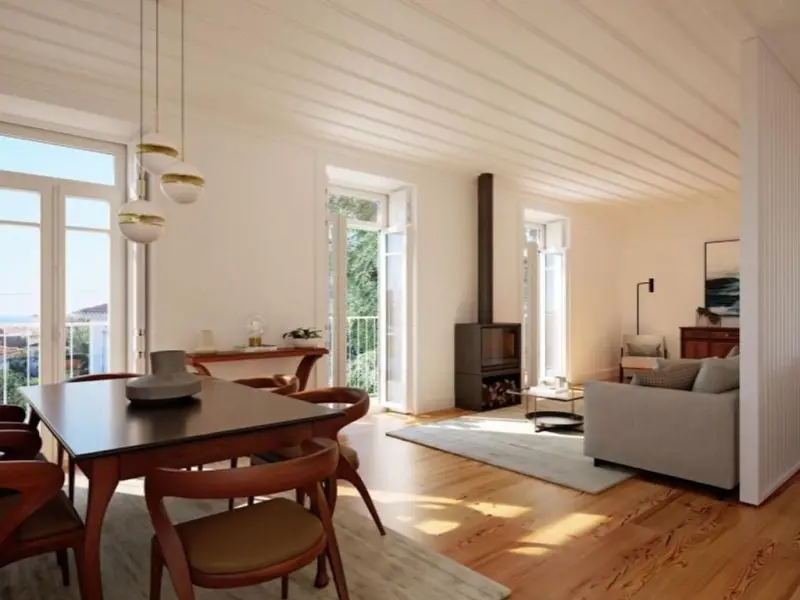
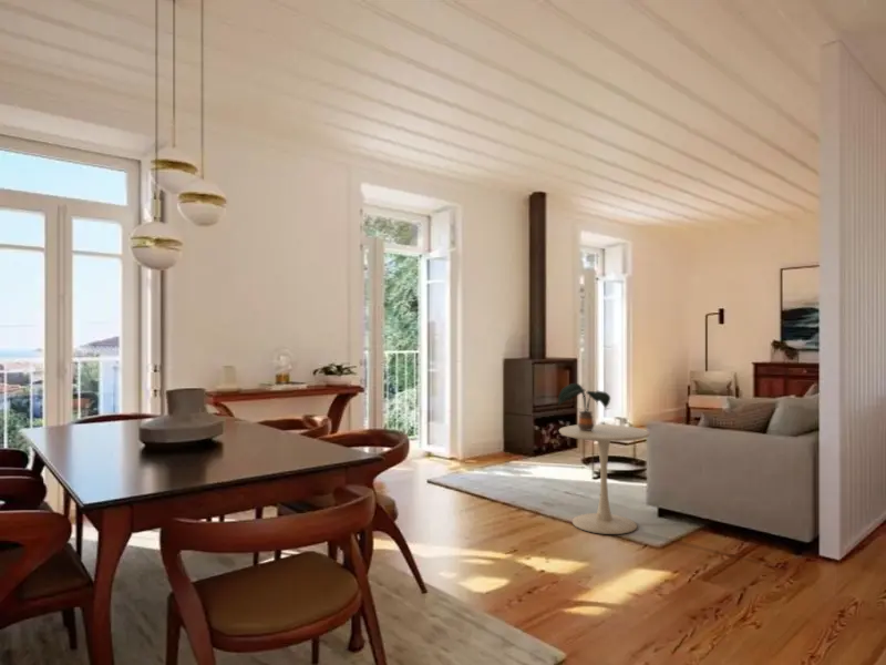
+ side table (604, 477)
+ potted plant (587, 407)
